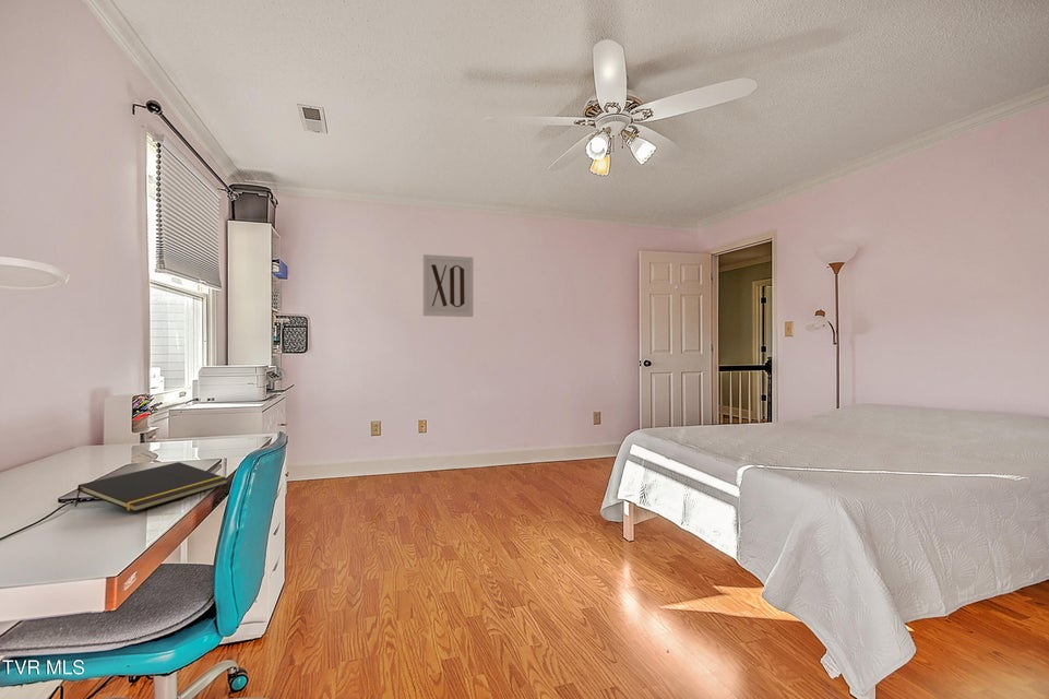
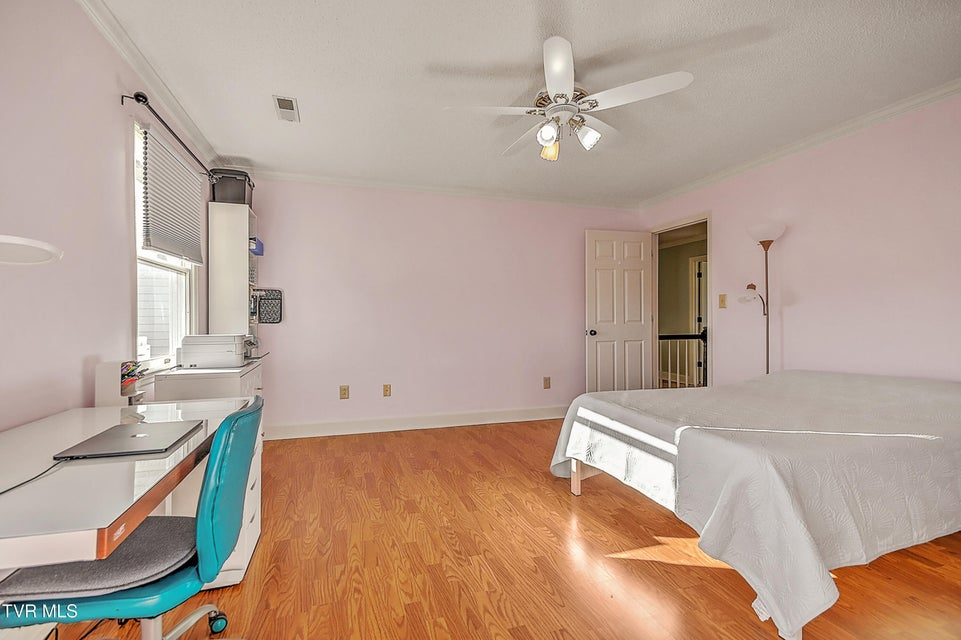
- notepad (158, 484)
- wall art (448, 286)
